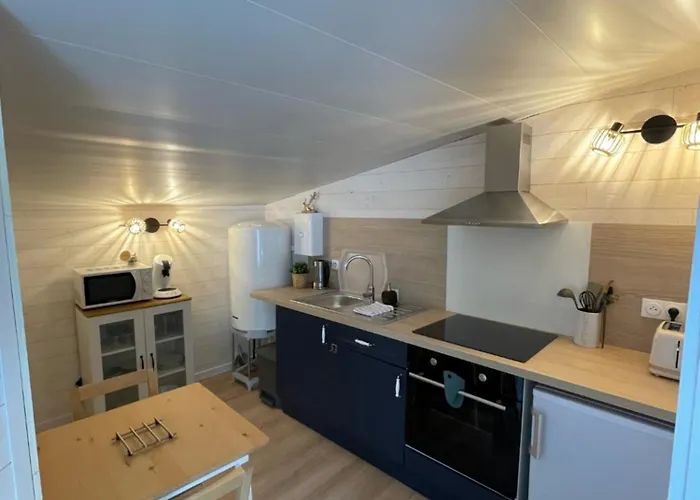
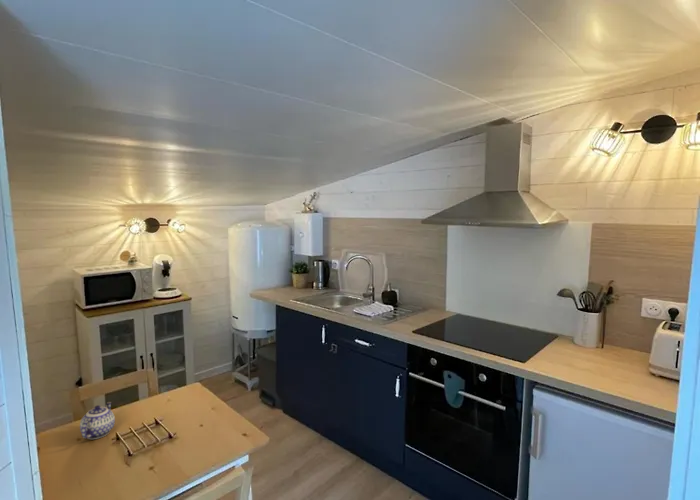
+ teapot (97, 420)
